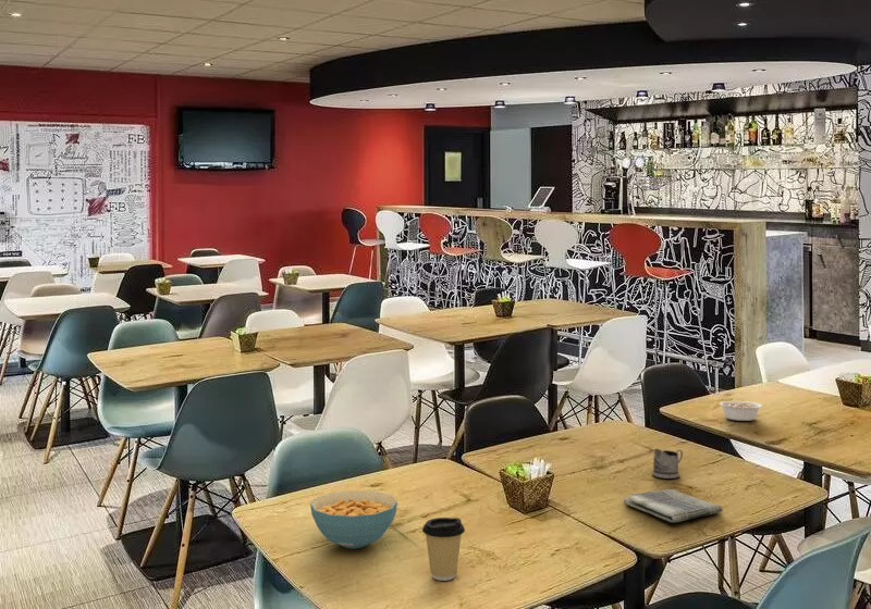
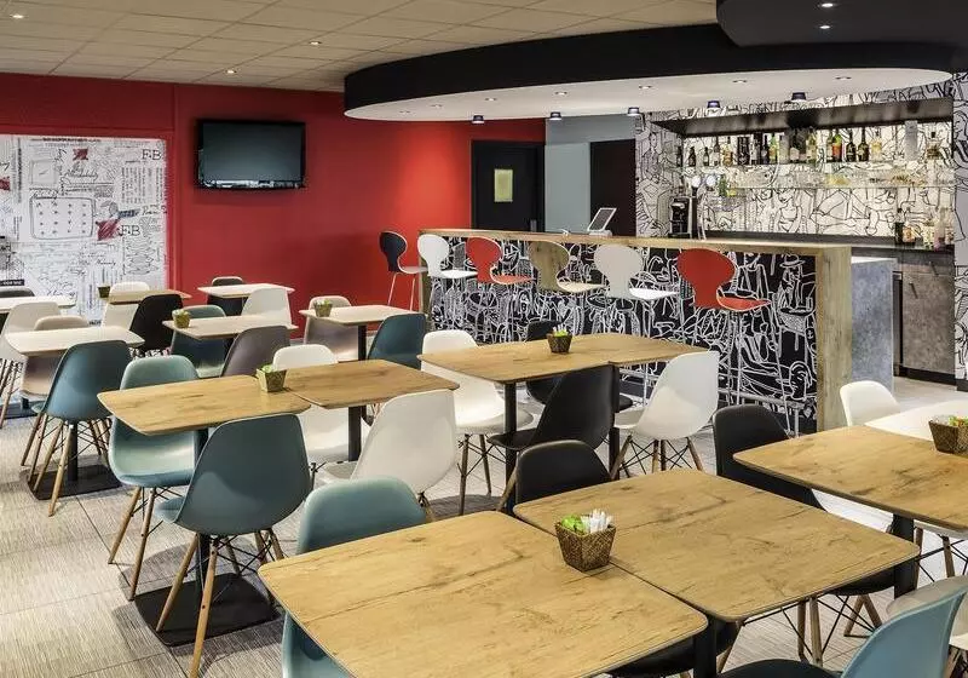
- tea glass holder (668, 460)
- coffee cup (443, 548)
- legume (741, 410)
- cereal bowl (354, 523)
- dish towel (671, 502)
